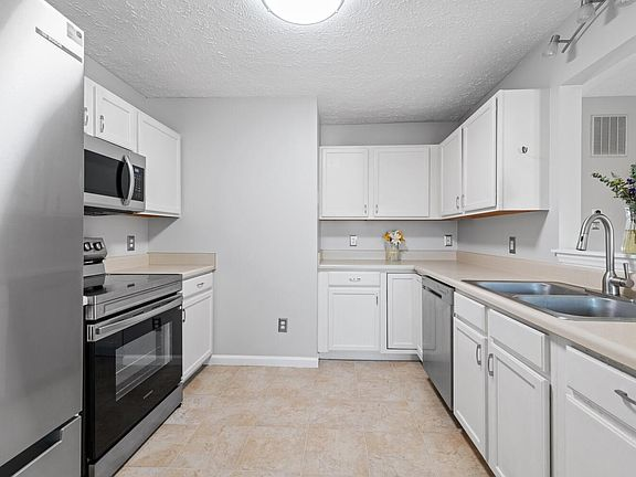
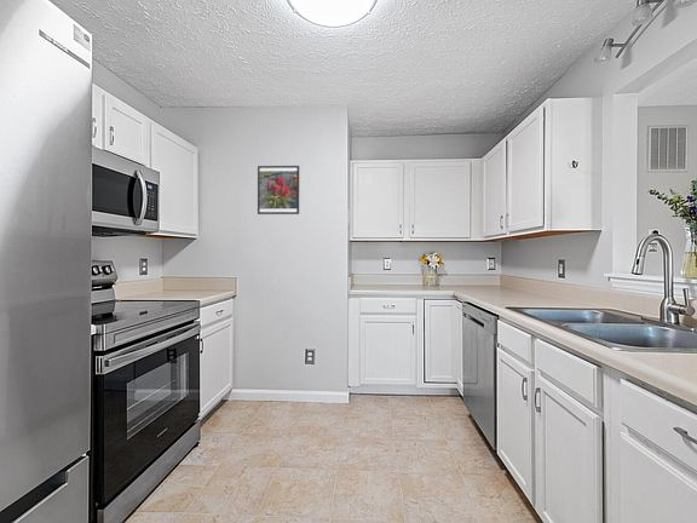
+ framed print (278, 189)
